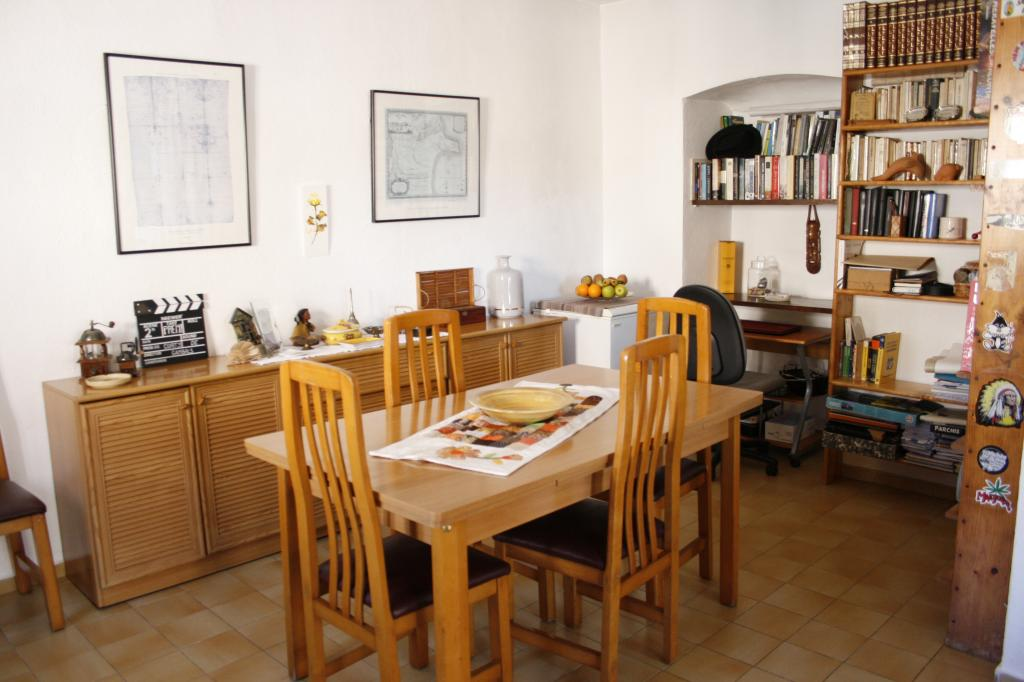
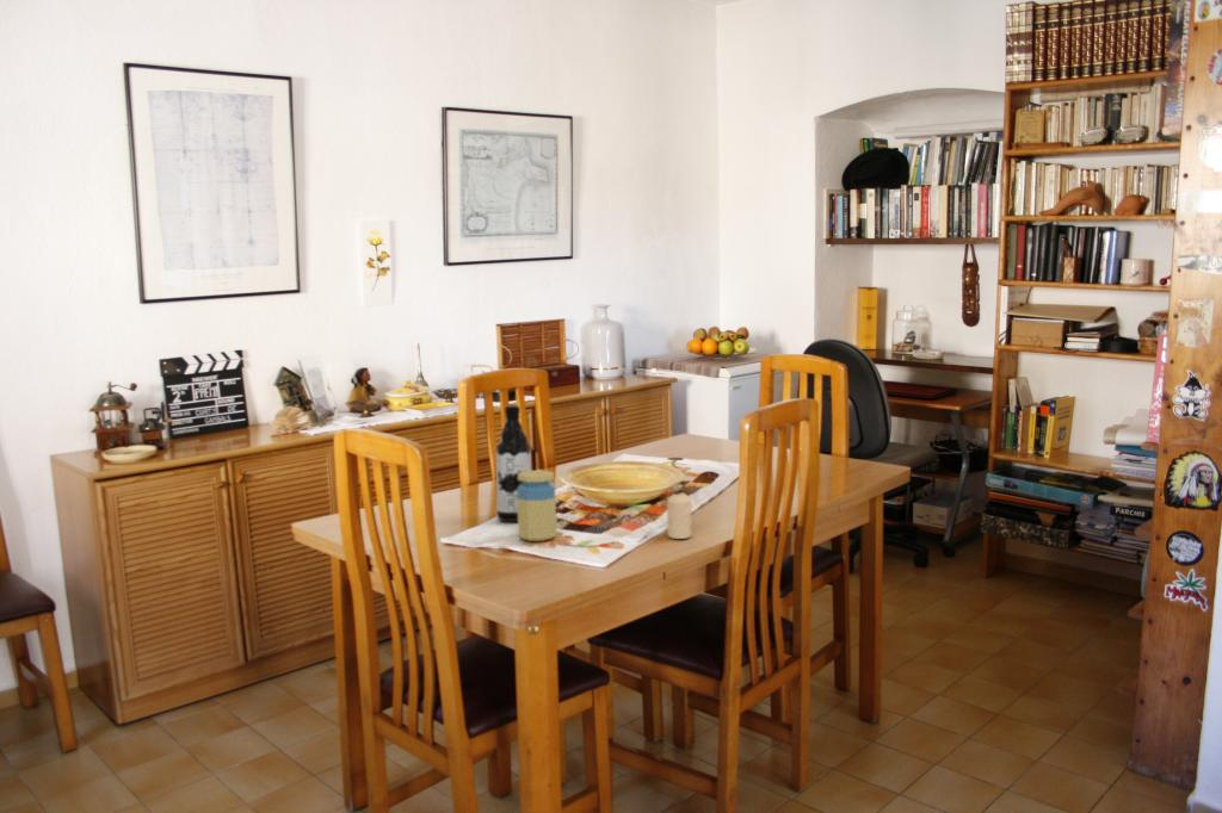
+ jar (536, 505)
+ water bottle (513, 463)
+ candle (679, 514)
